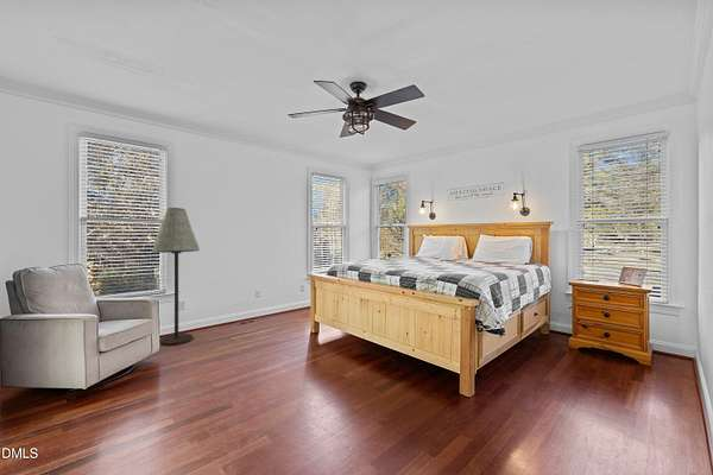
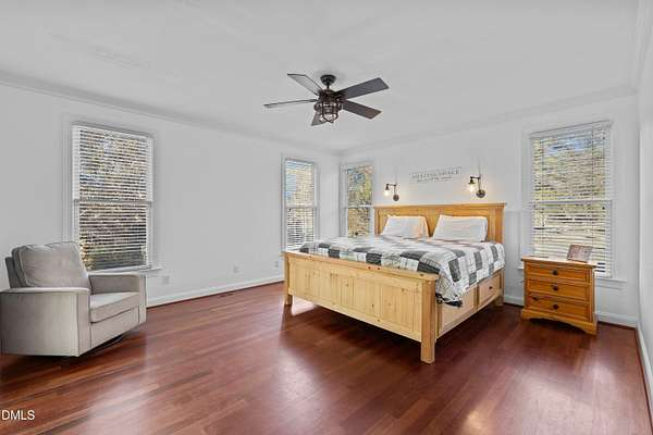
- floor lamp (176, 273)
